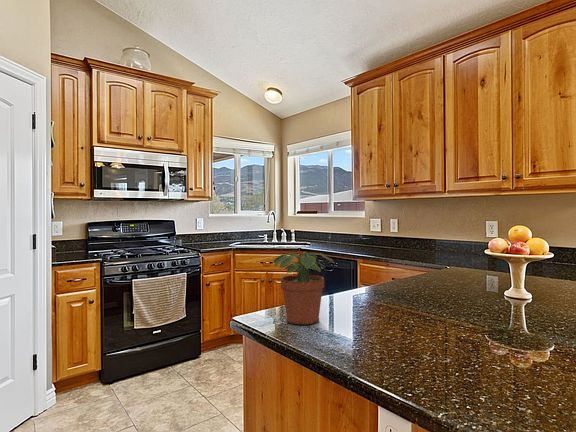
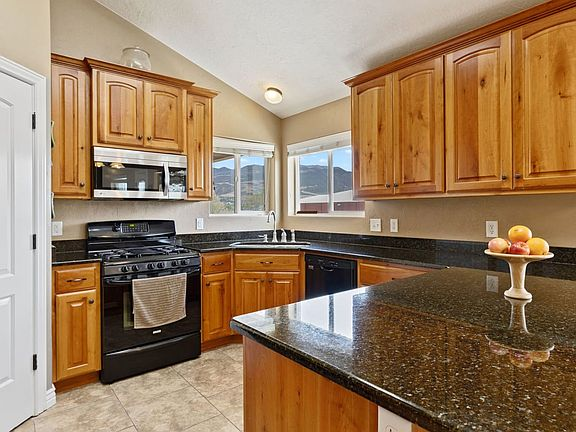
- potted plant (302, 286)
